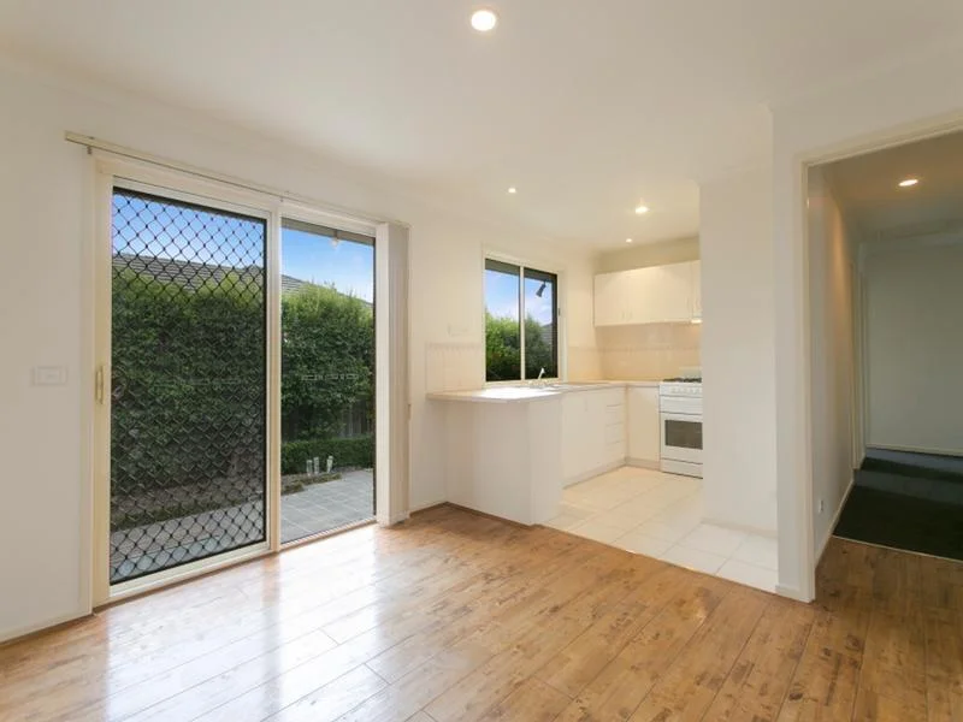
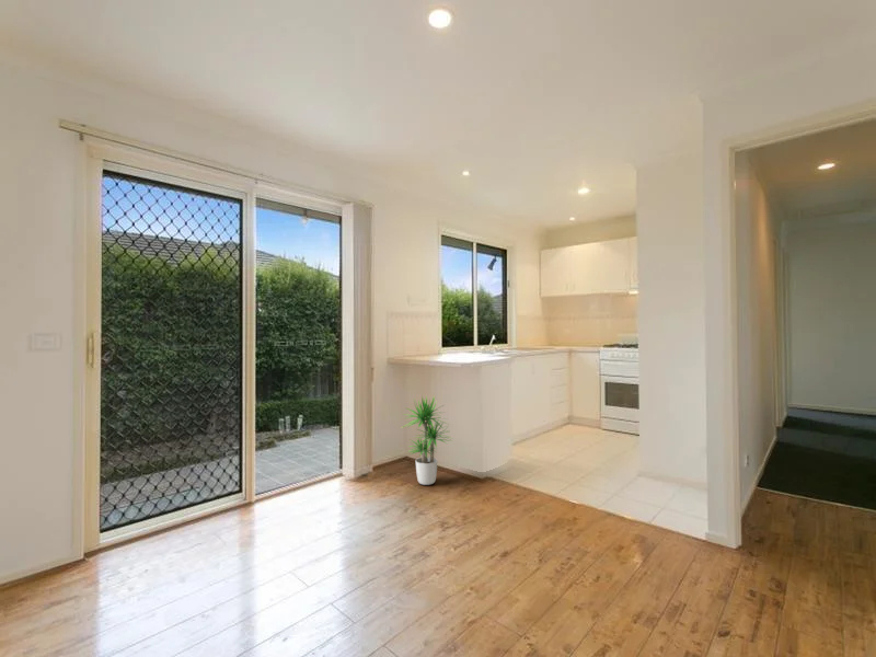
+ potted plant (428, 438)
